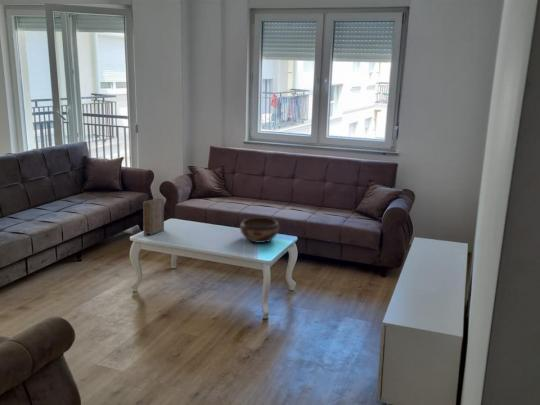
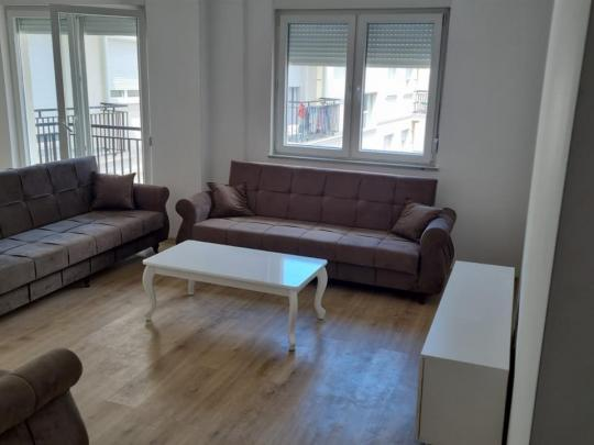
- book (154, 215)
- decorative bowl (259, 230)
